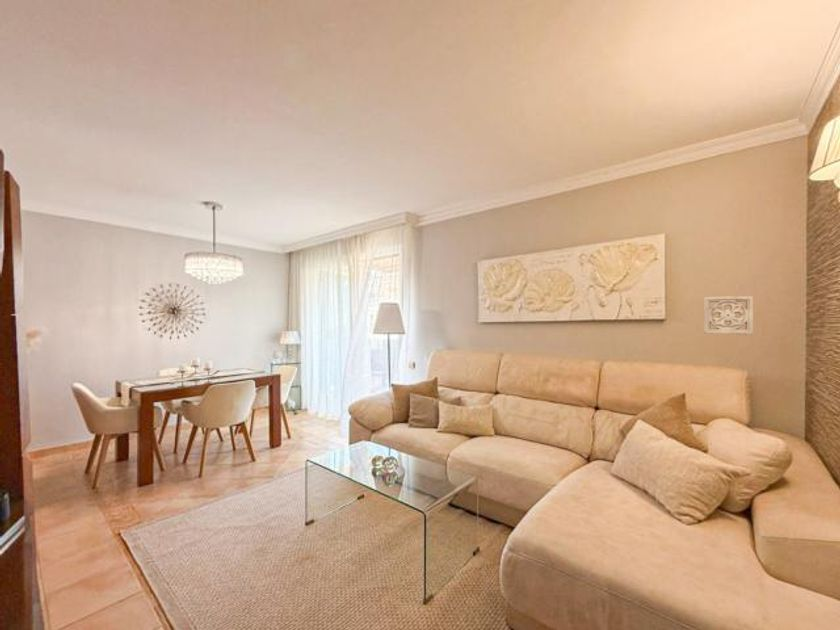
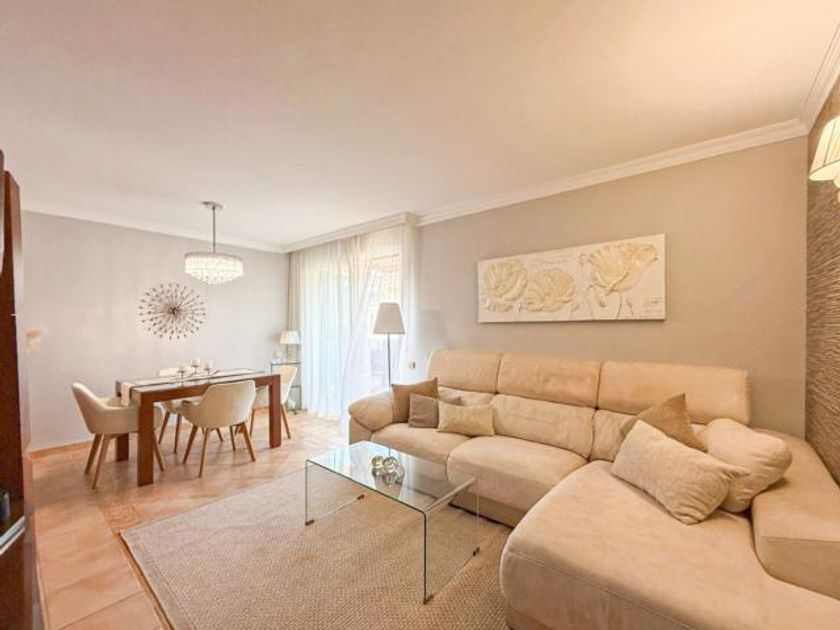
- wall ornament (727, 314)
